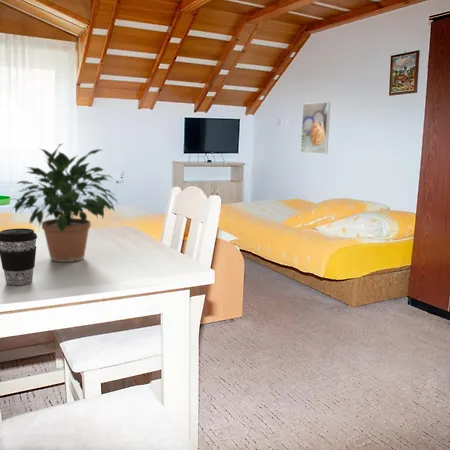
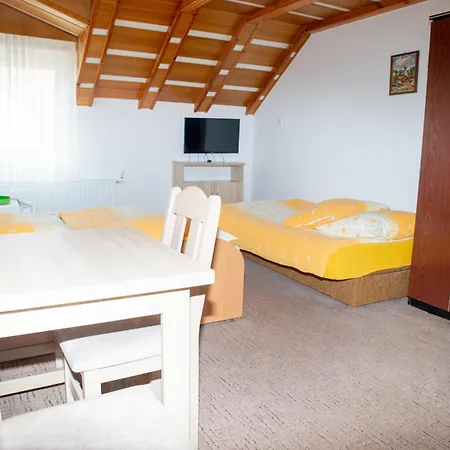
- potted plant (69, 200)
- coffee cup (18, 256)
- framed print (314, 128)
